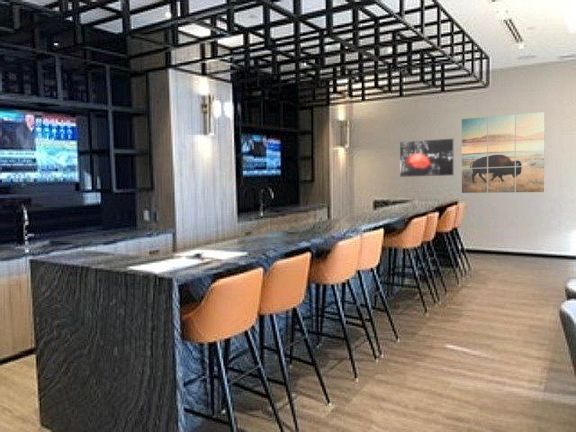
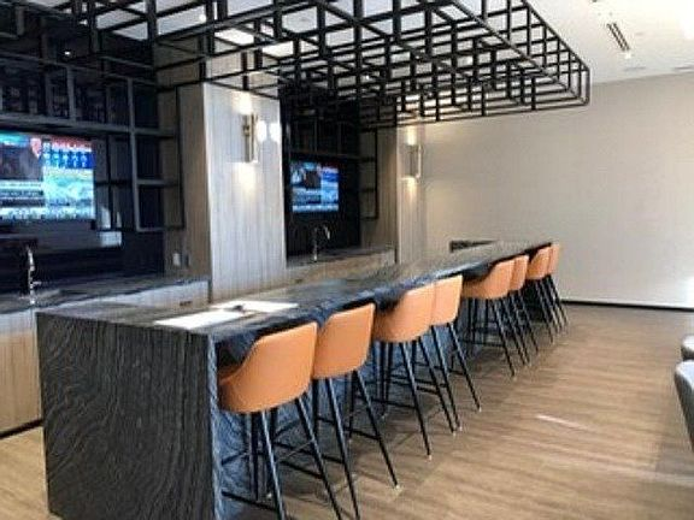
- wall art (426, 158)
- wall art (501, 154)
